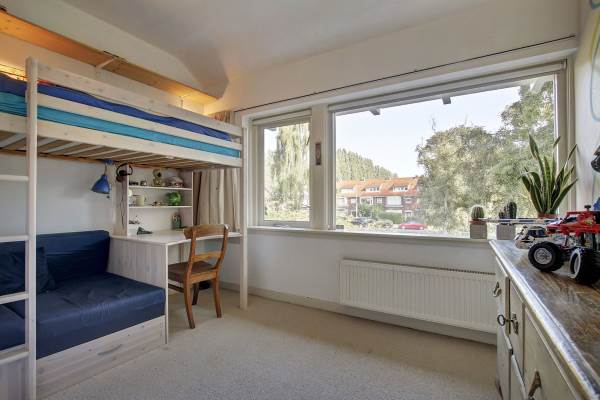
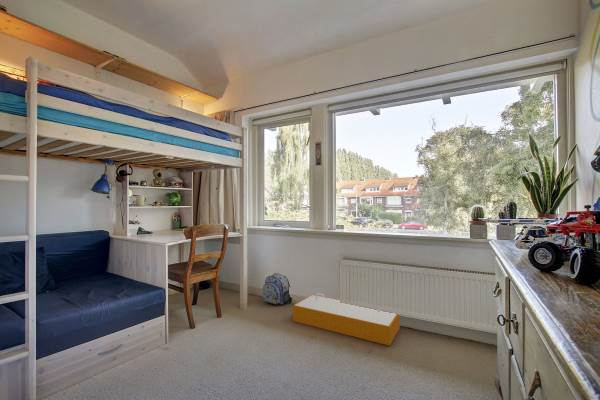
+ backpack (275, 288)
+ storage bin (345, 315)
